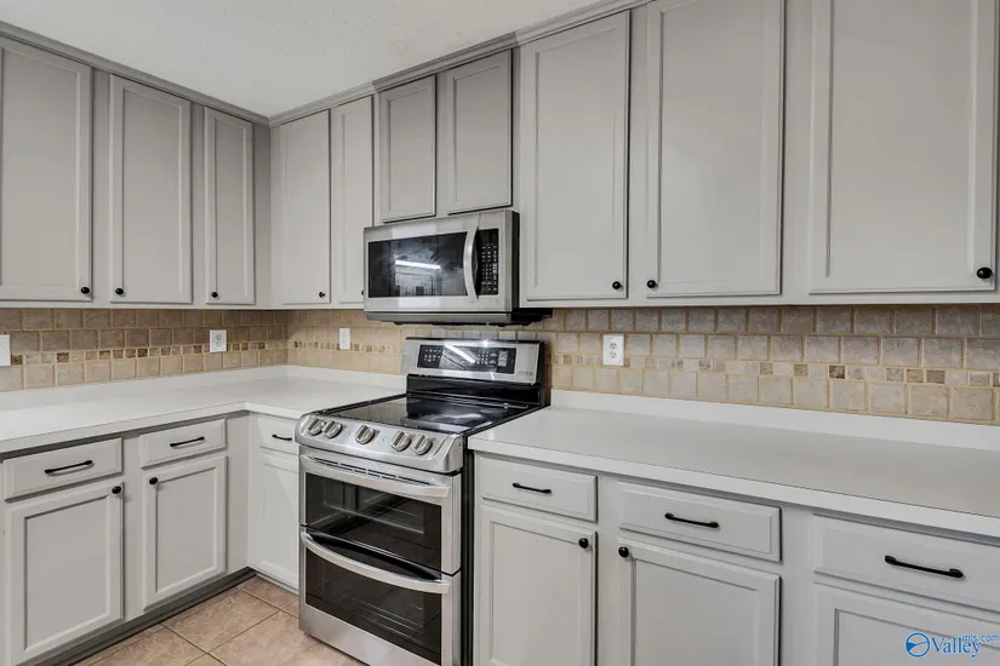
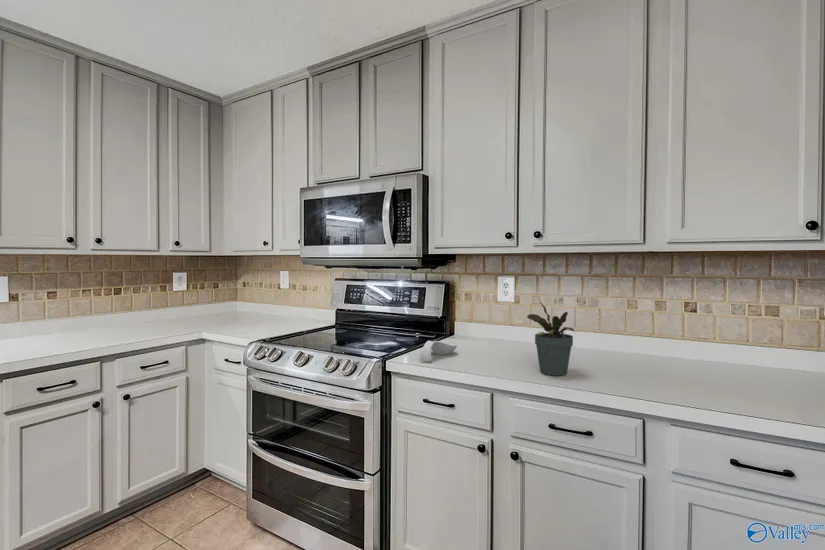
+ potted plant (547, 336)
+ spoon rest (437, 347)
